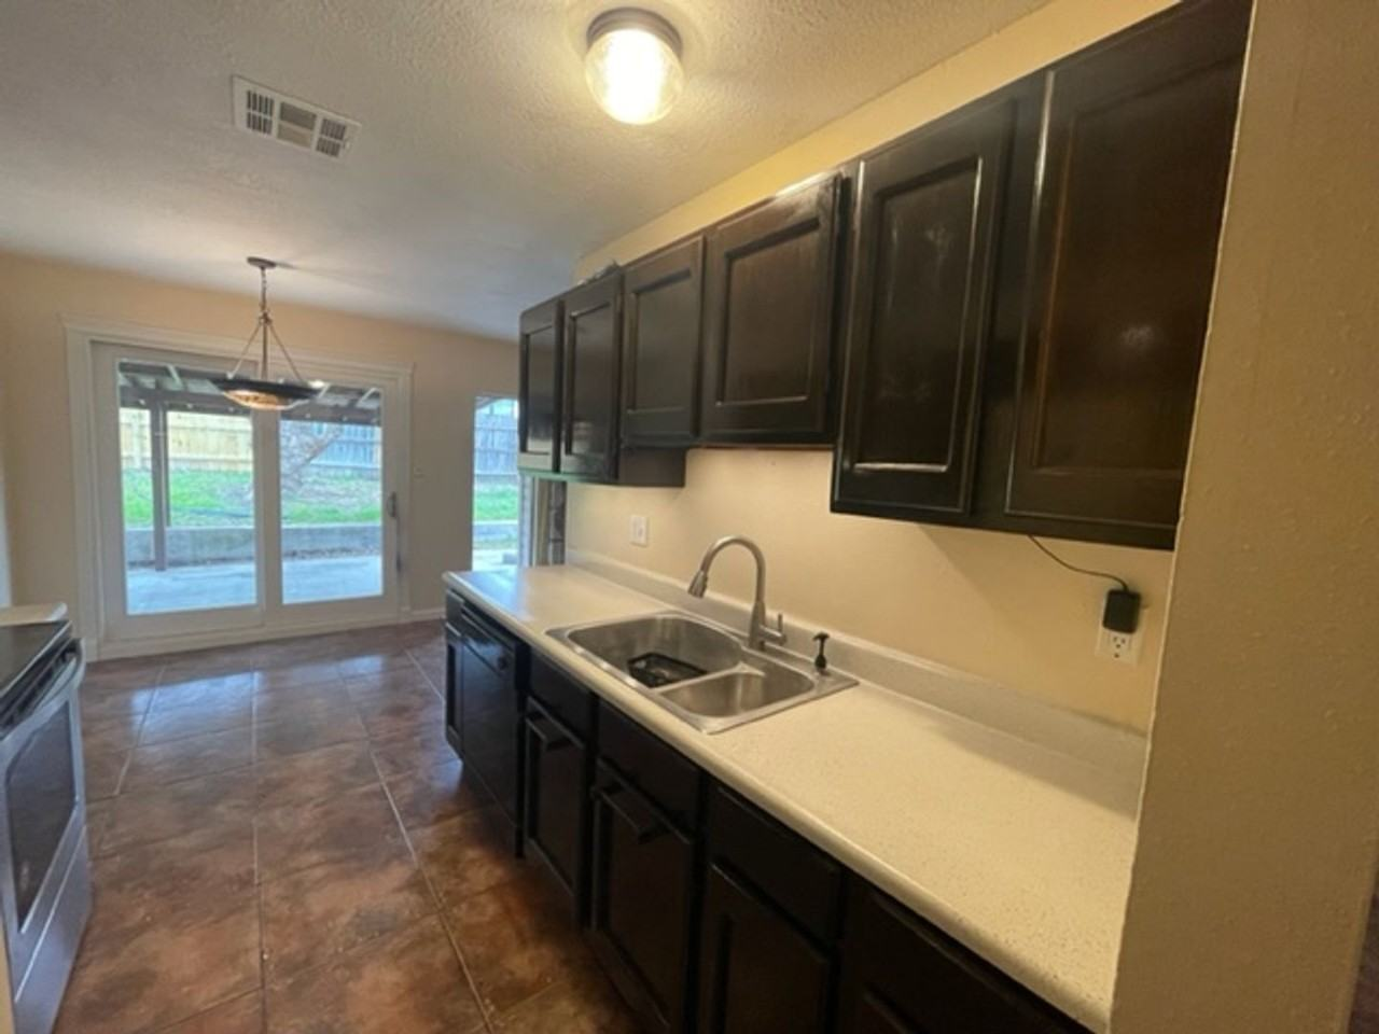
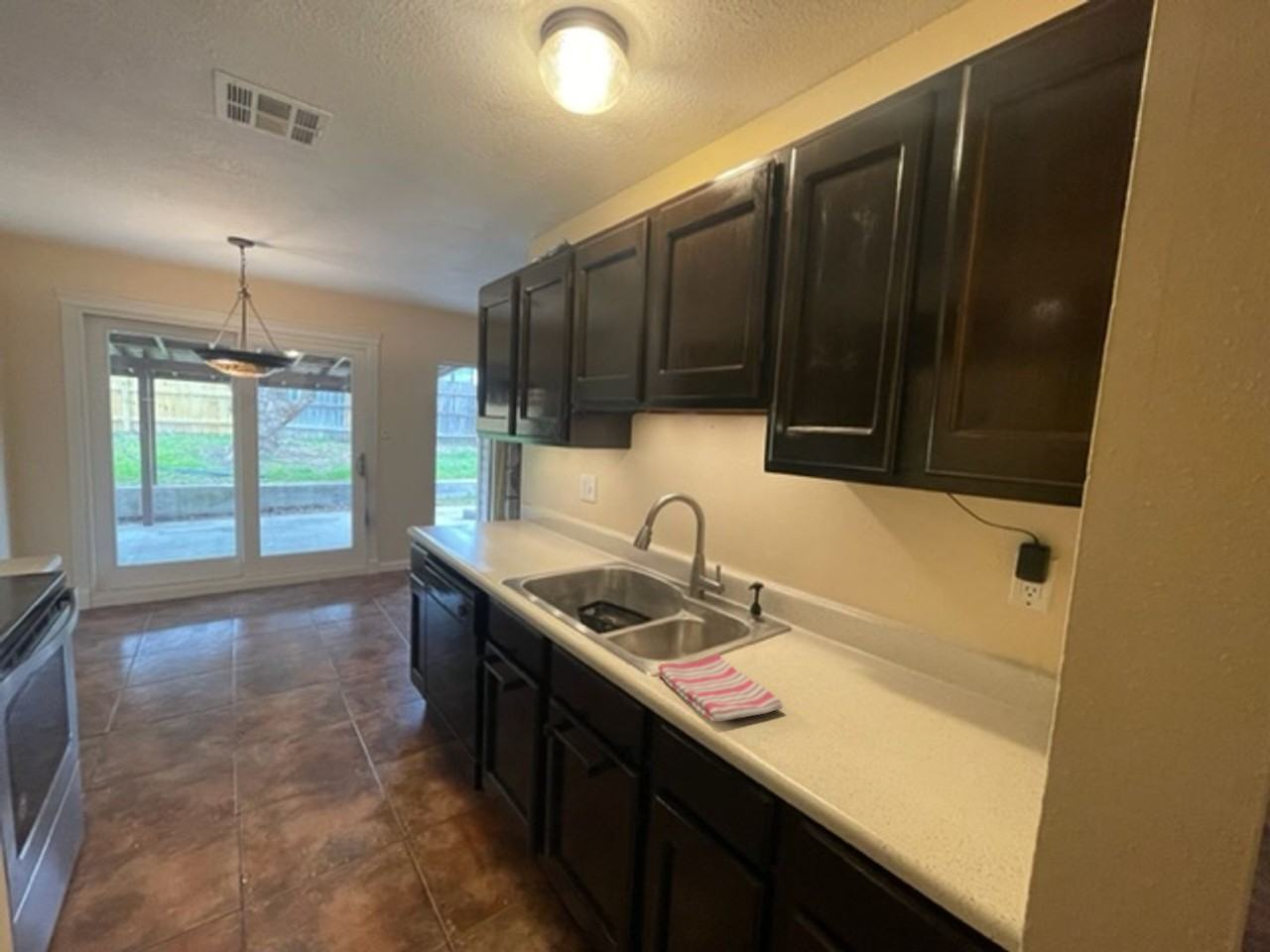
+ dish towel (716, 684)
